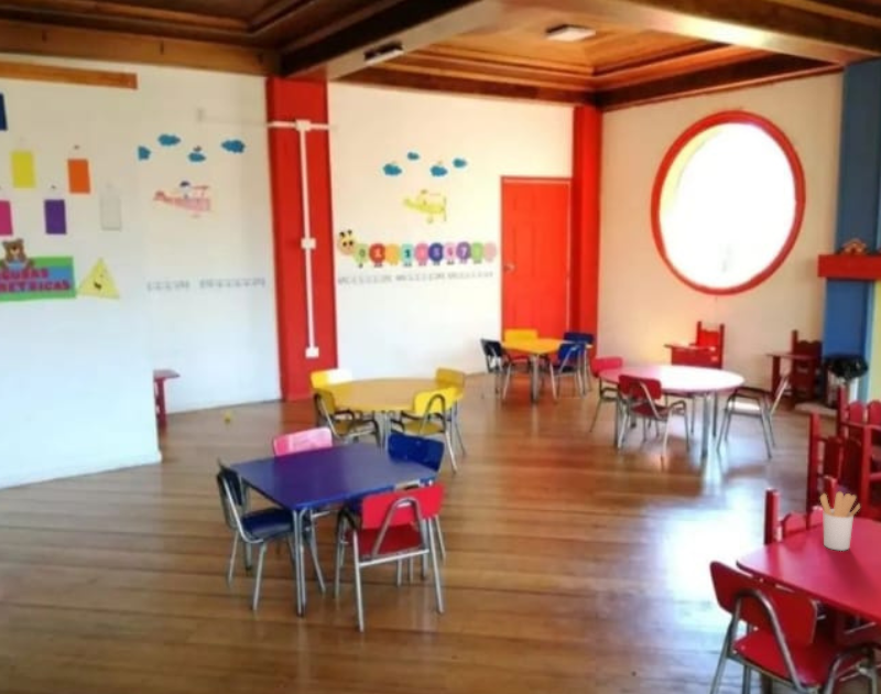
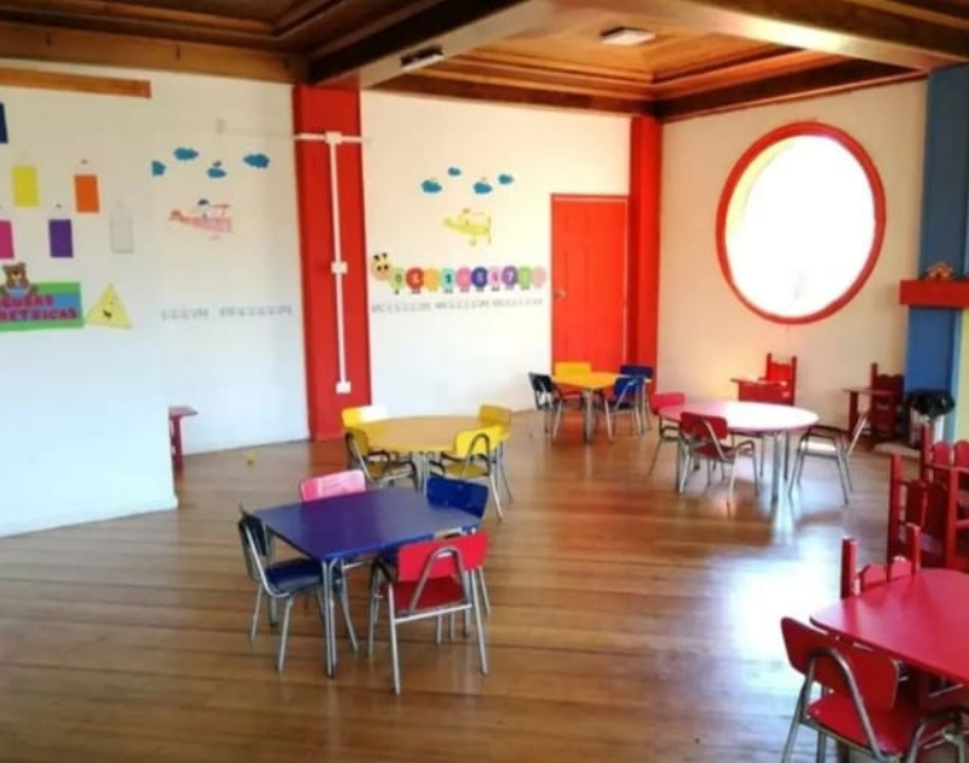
- utensil holder (839, 519)
